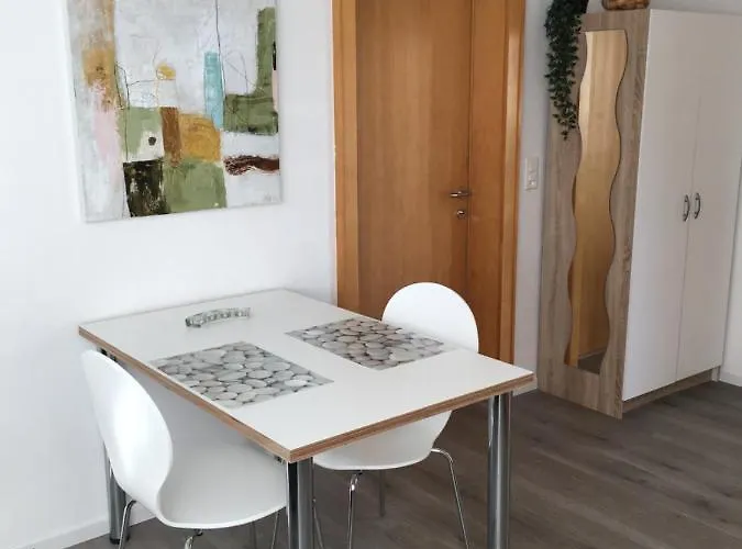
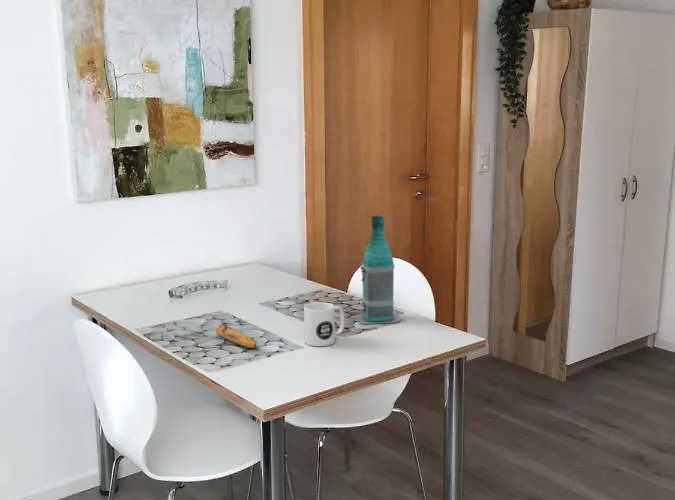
+ mug (325, 322)
+ banana (234, 334)
+ bottle (376, 268)
